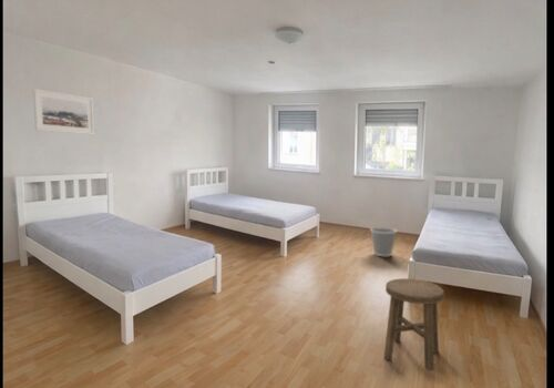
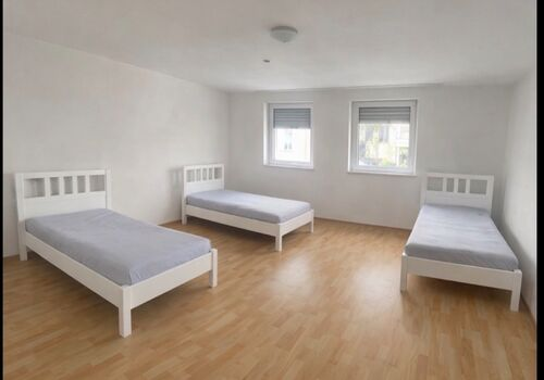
- stool (411, 323)
- wastebasket (382, 242)
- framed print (65, 113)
